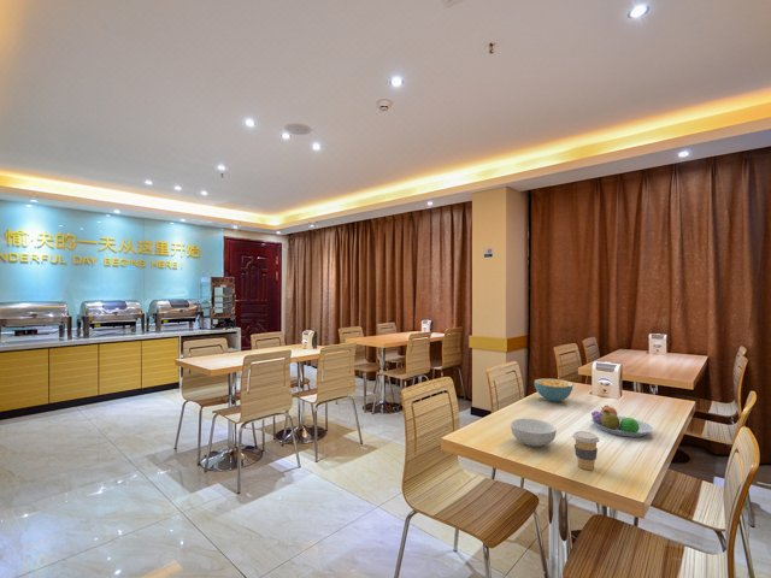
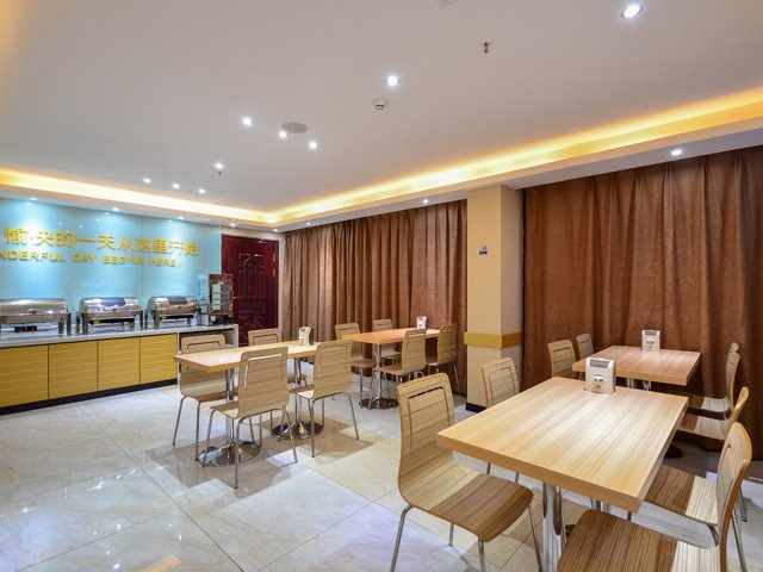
- fruit bowl (620, 419)
- cereal bowl (532, 434)
- coffee cup (585, 450)
- cereal bowl (553, 391)
